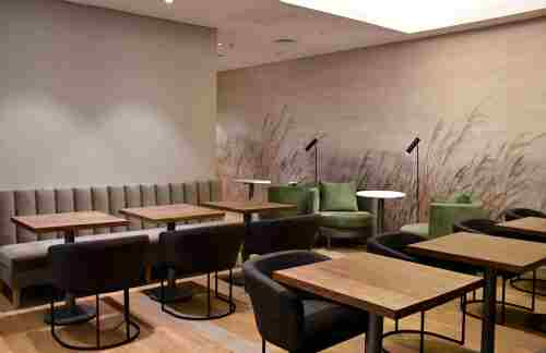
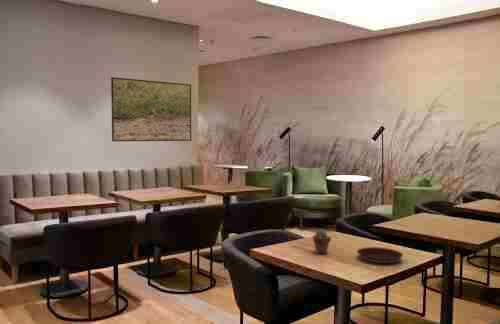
+ potted succulent (321, 240)
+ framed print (154, 111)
+ plate (379, 255)
